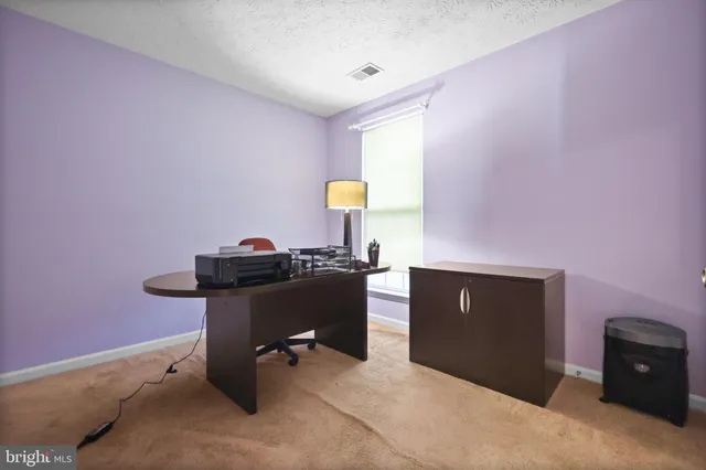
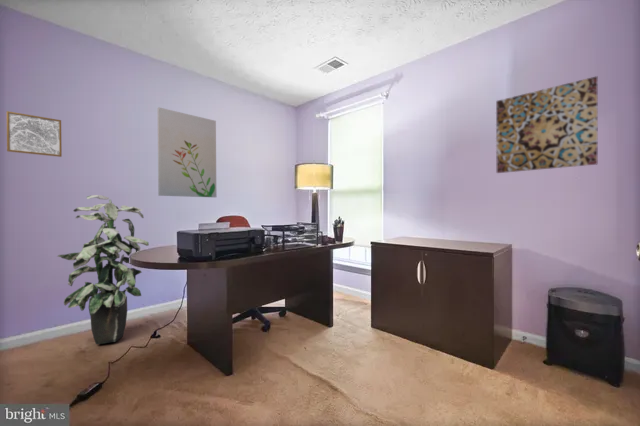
+ indoor plant (105, 267)
+ wall art (542, 129)
+ wall art (188, 155)
+ wall art (35, 135)
